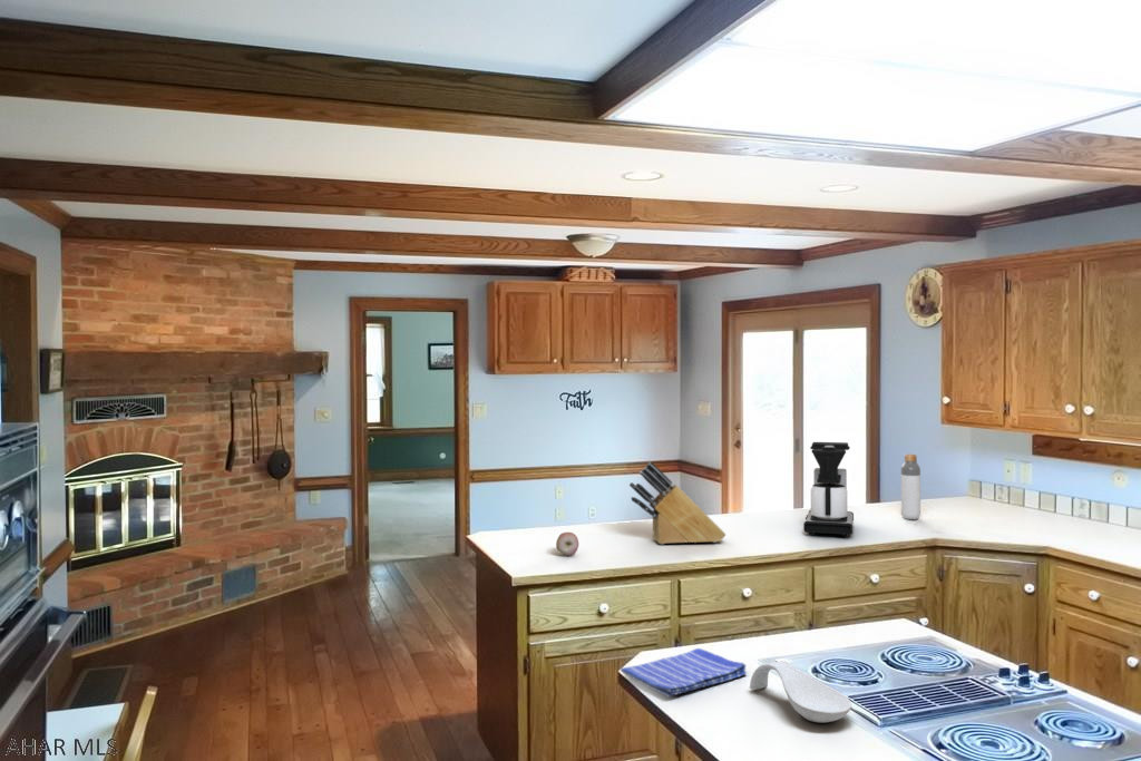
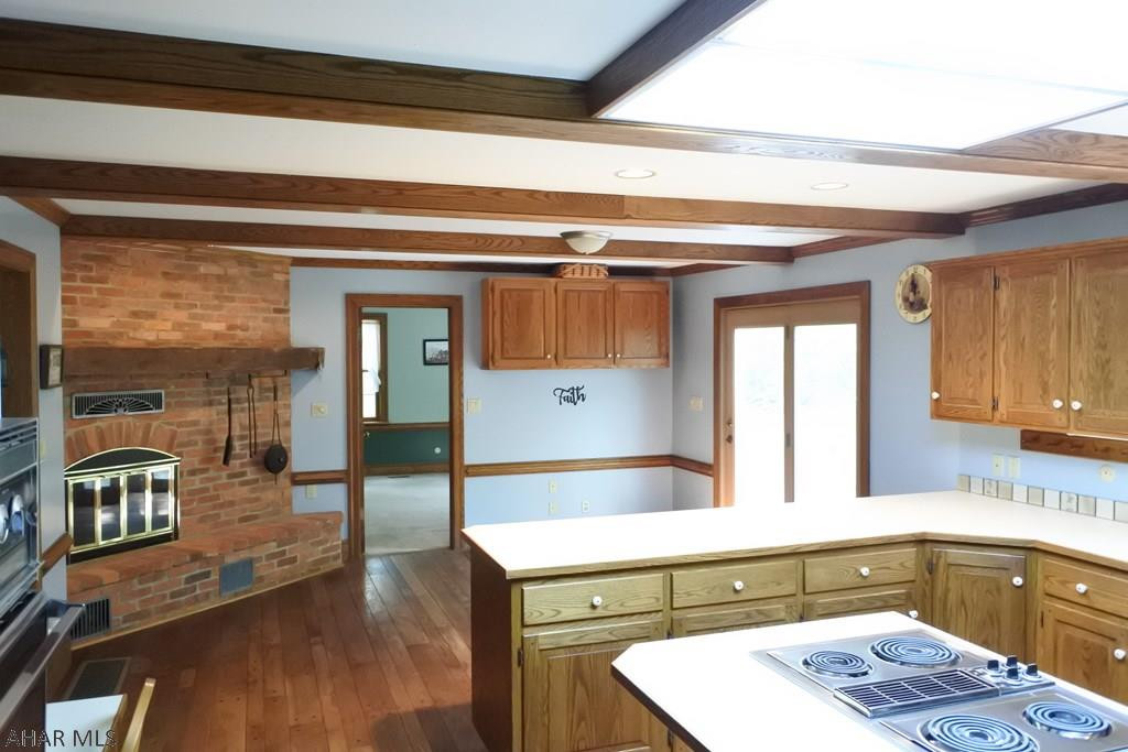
- knife block (676, 500)
- fruit (567, 543)
- coffee maker (829, 487)
- dish towel (684, 669)
- spoon rest (797, 690)
- bottle (910, 486)
